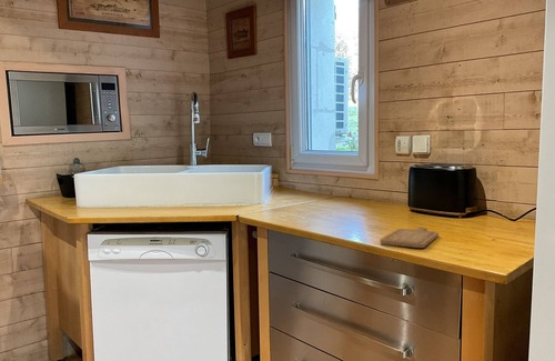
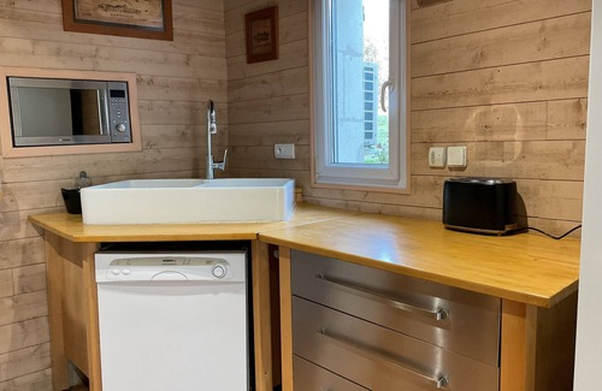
- chopping board (412, 235)
